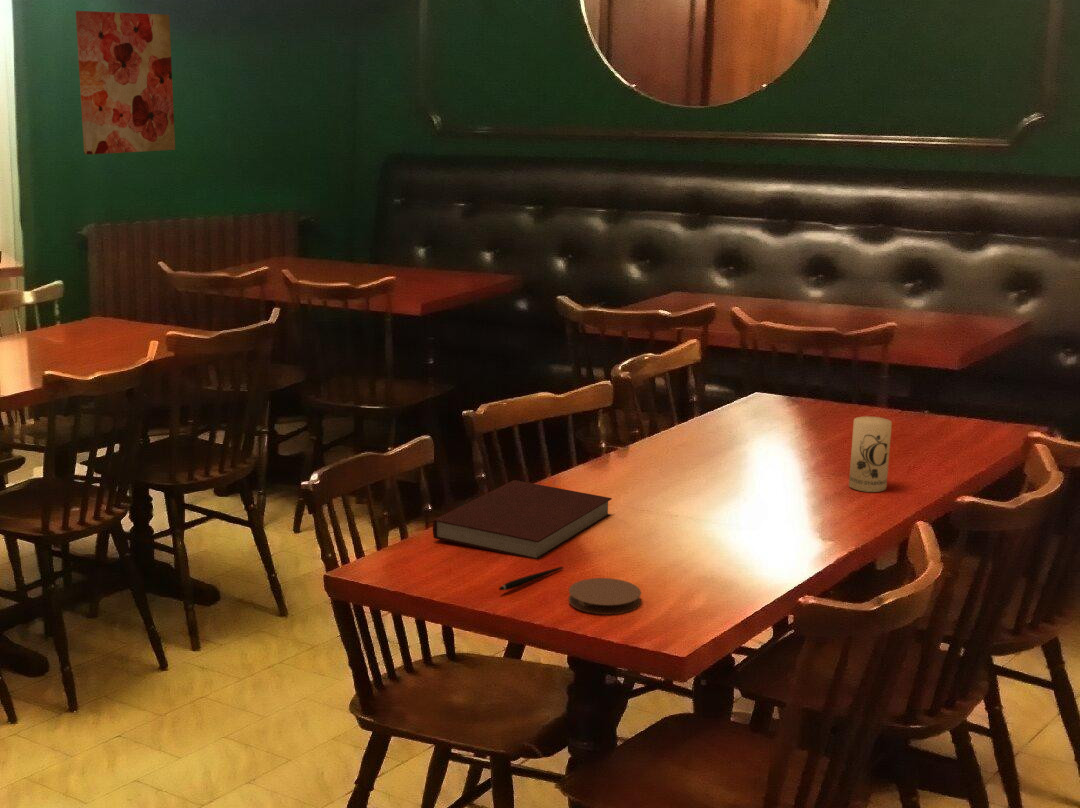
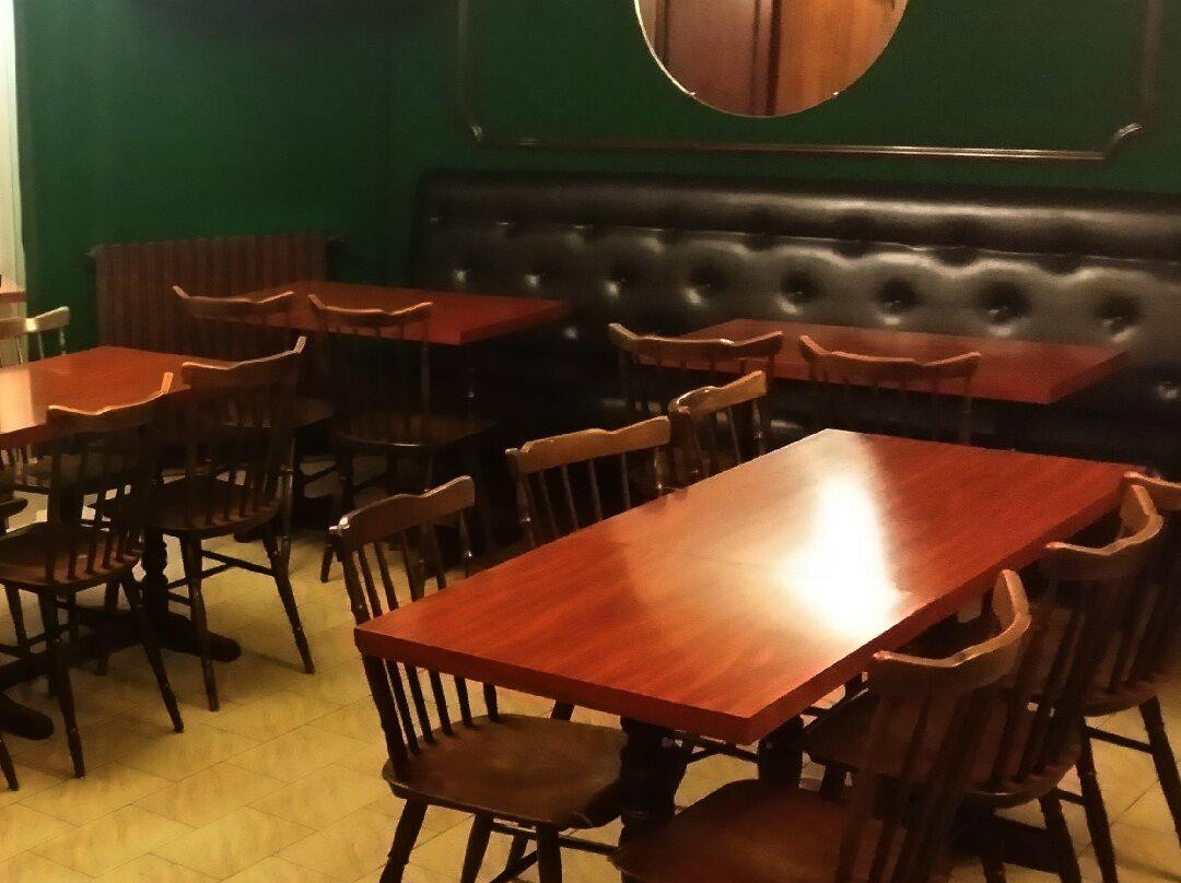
- wall art (127, 83)
- candle (870, 453)
- pen (532, 577)
- coaster (604, 595)
- notebook (524, 517)
